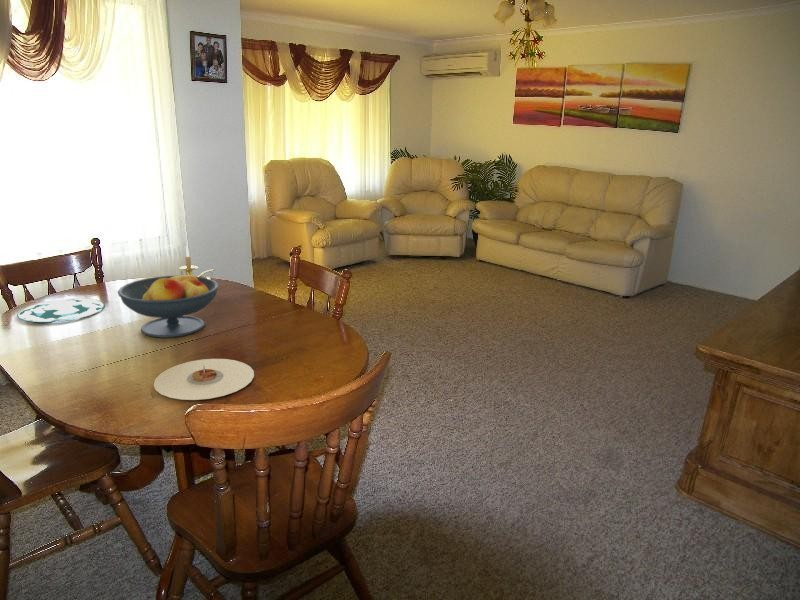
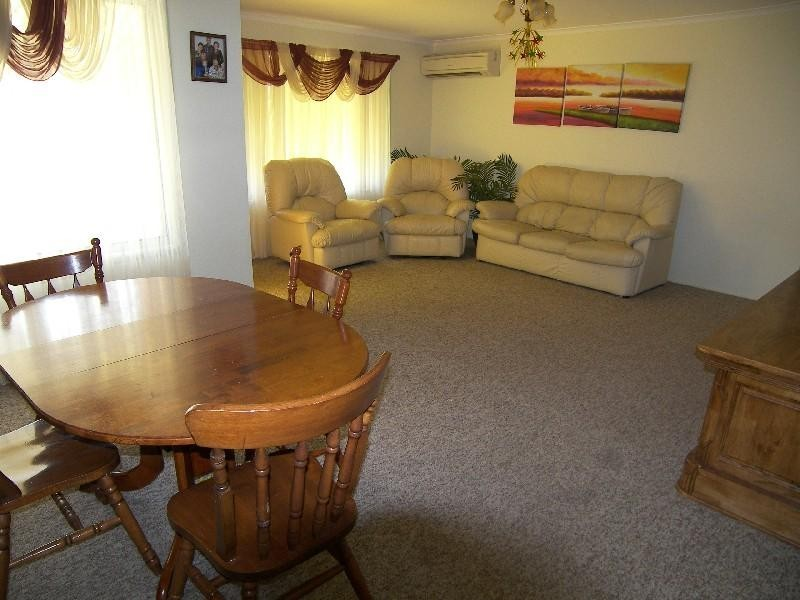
- plate (205, 373)
- fruit bowl (170, 300)
- candle holder (191, 265)
- plate (61, 306)
